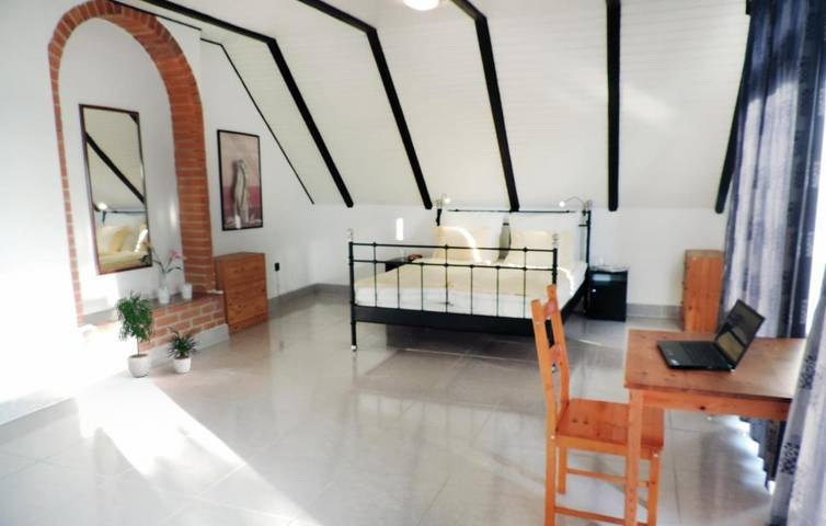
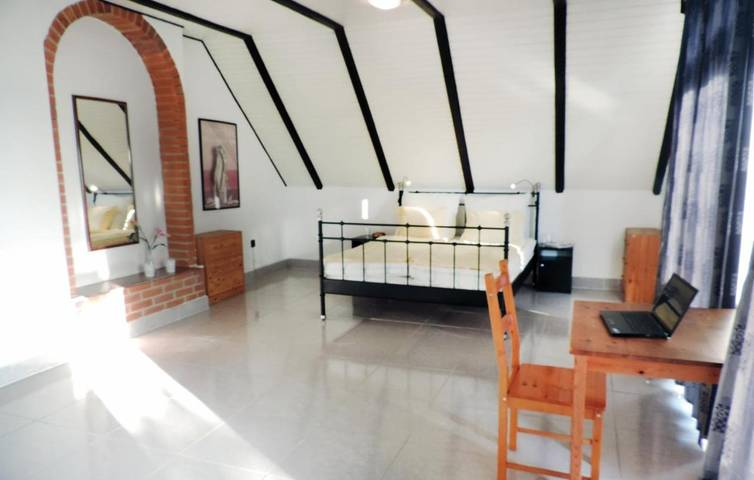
- potted plant (154, 332)
